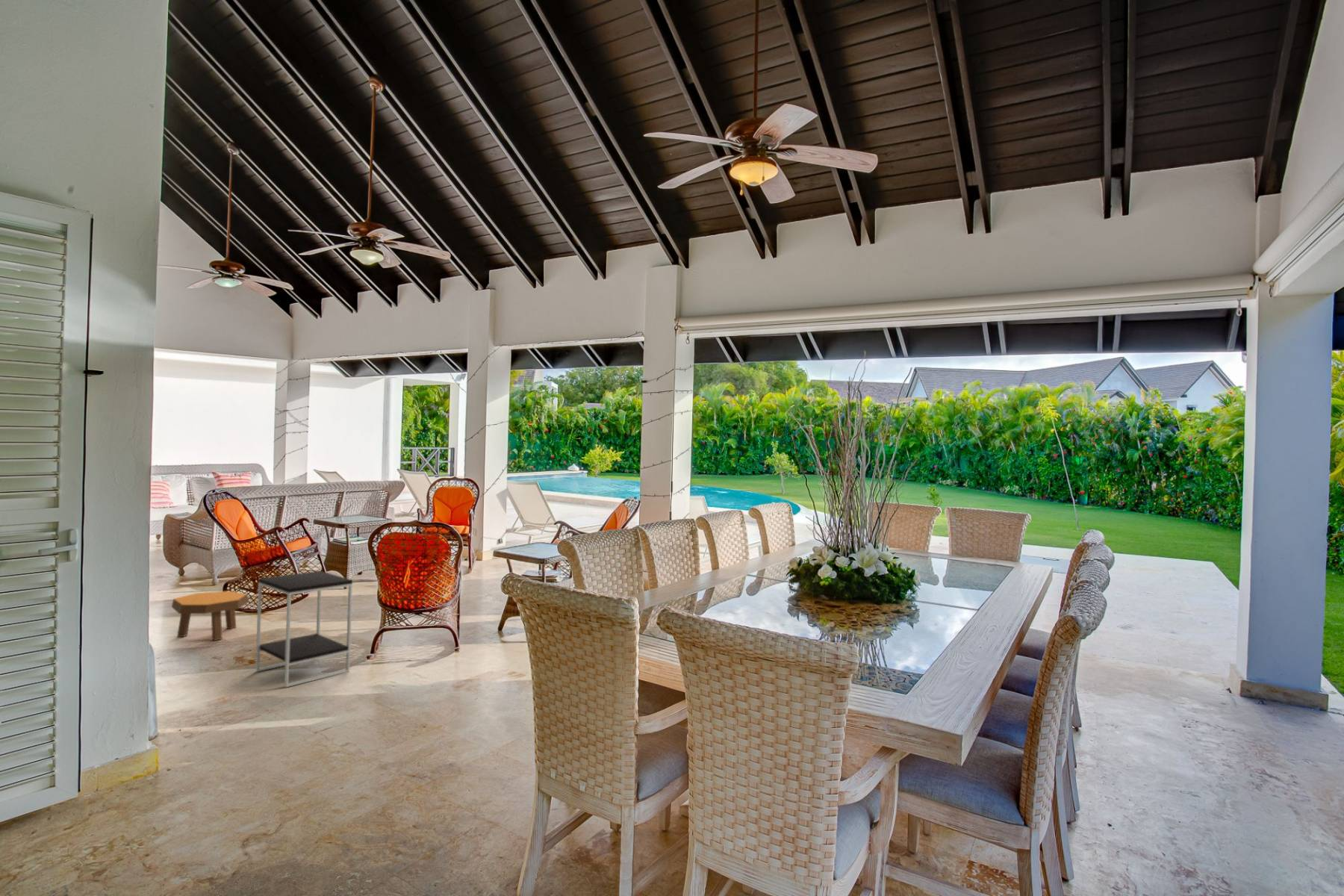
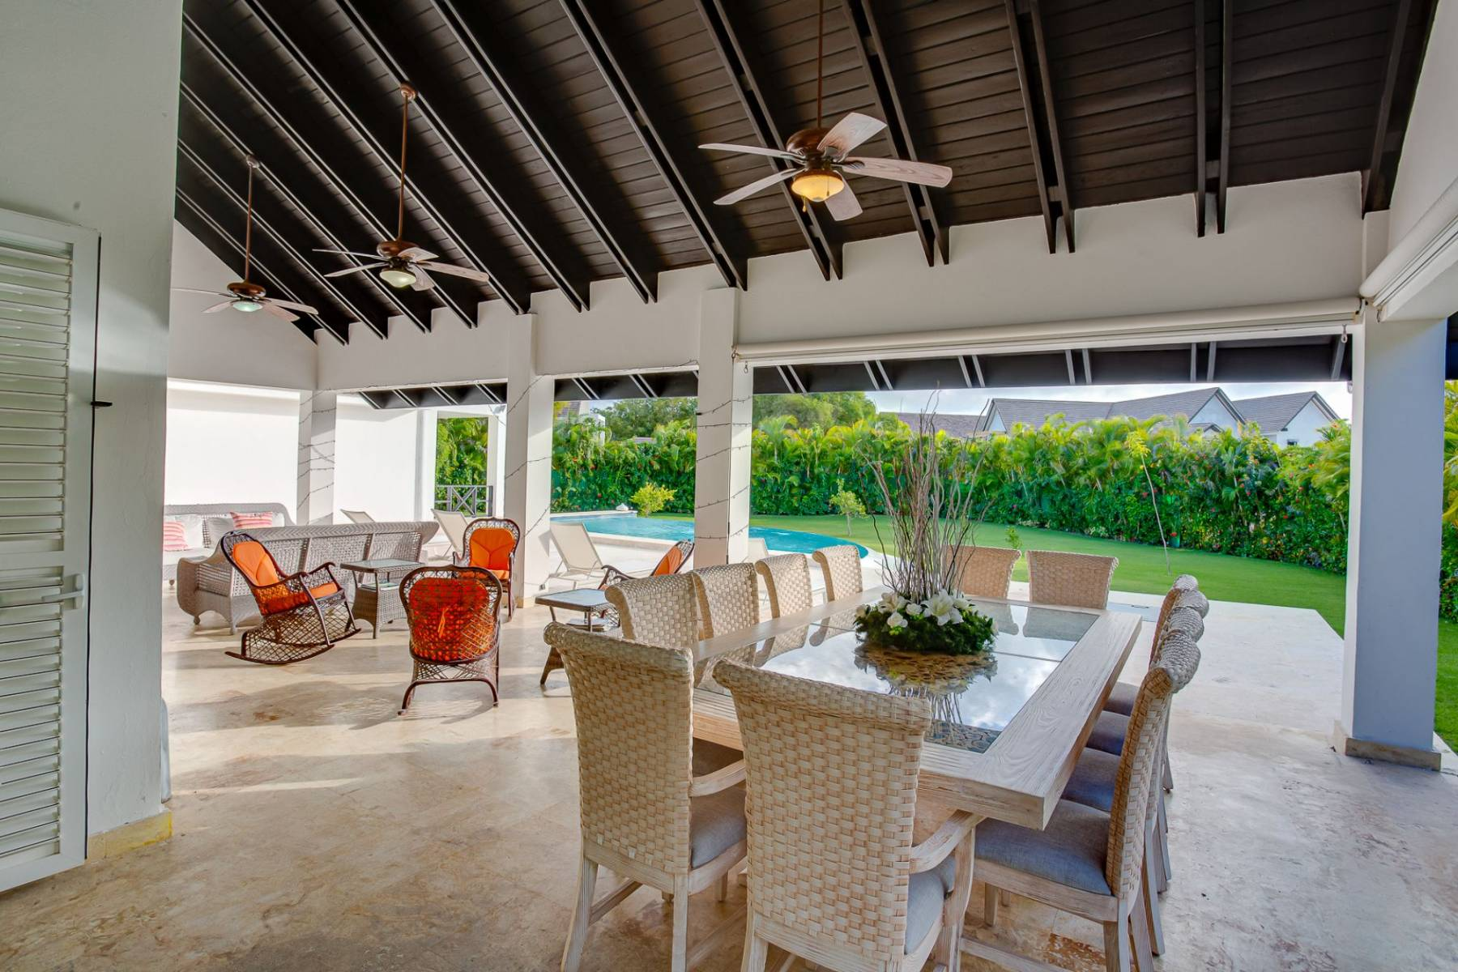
- footstool (211, 617)
- side table (305, 635)
